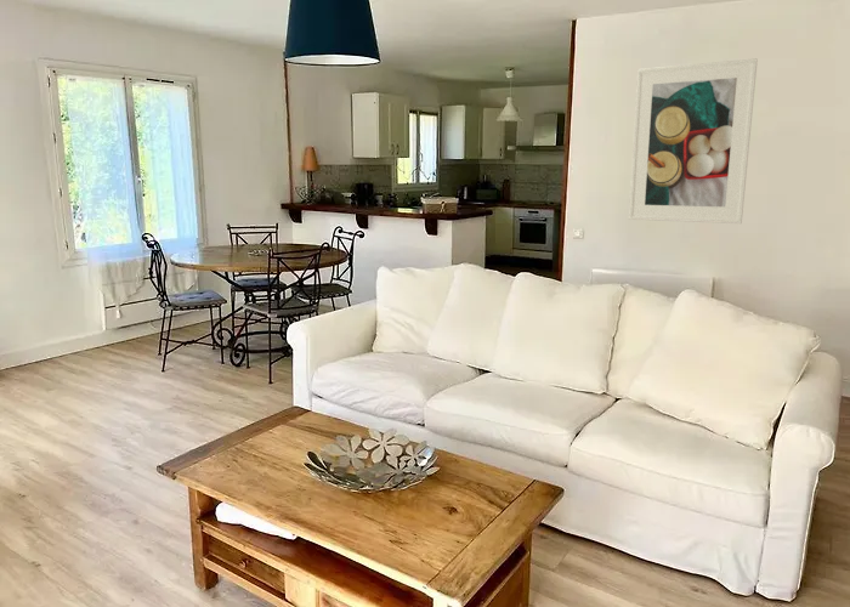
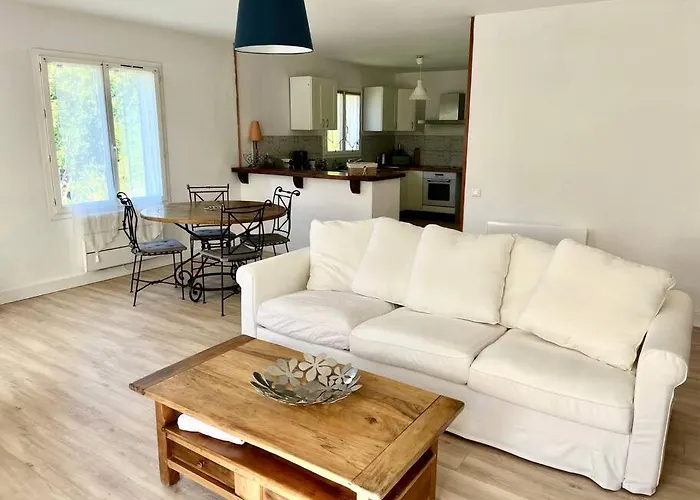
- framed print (688, 144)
